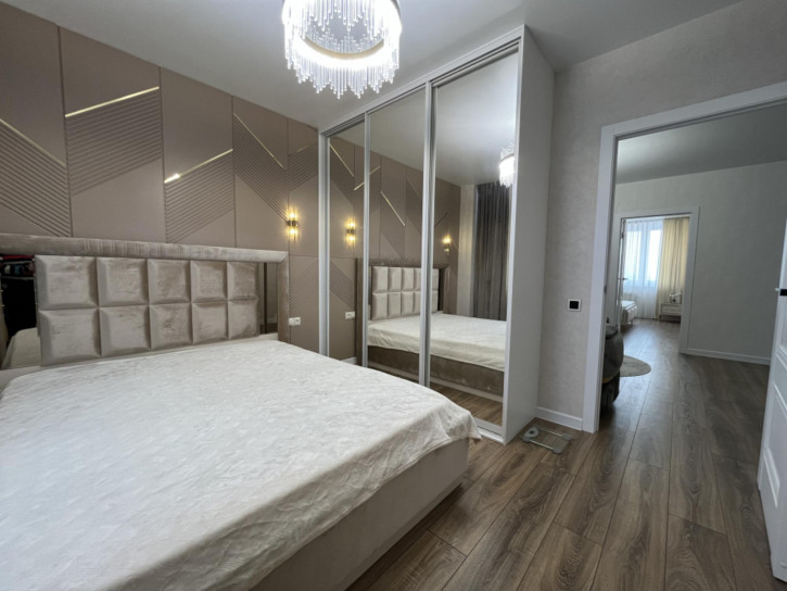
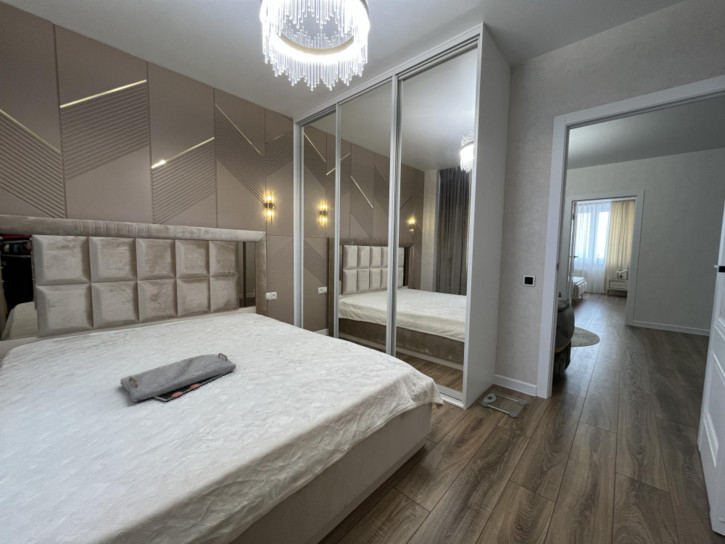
+ serving tray (184, 373)
